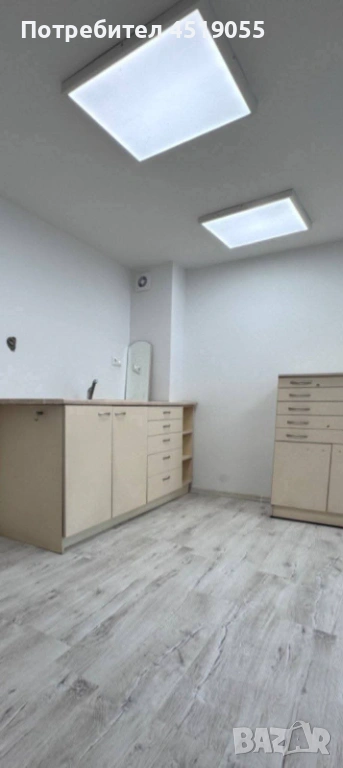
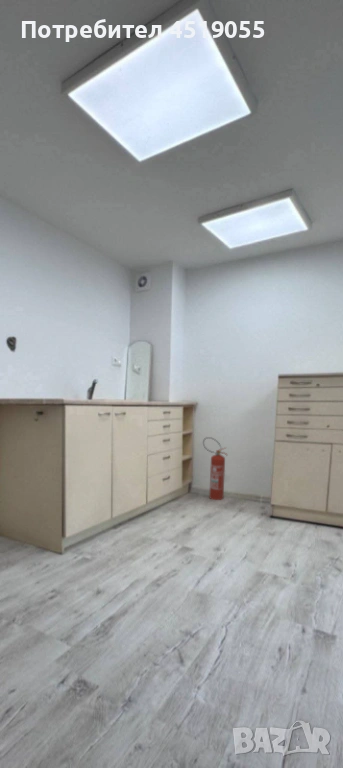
+ fire extinguisher (214, 467)
